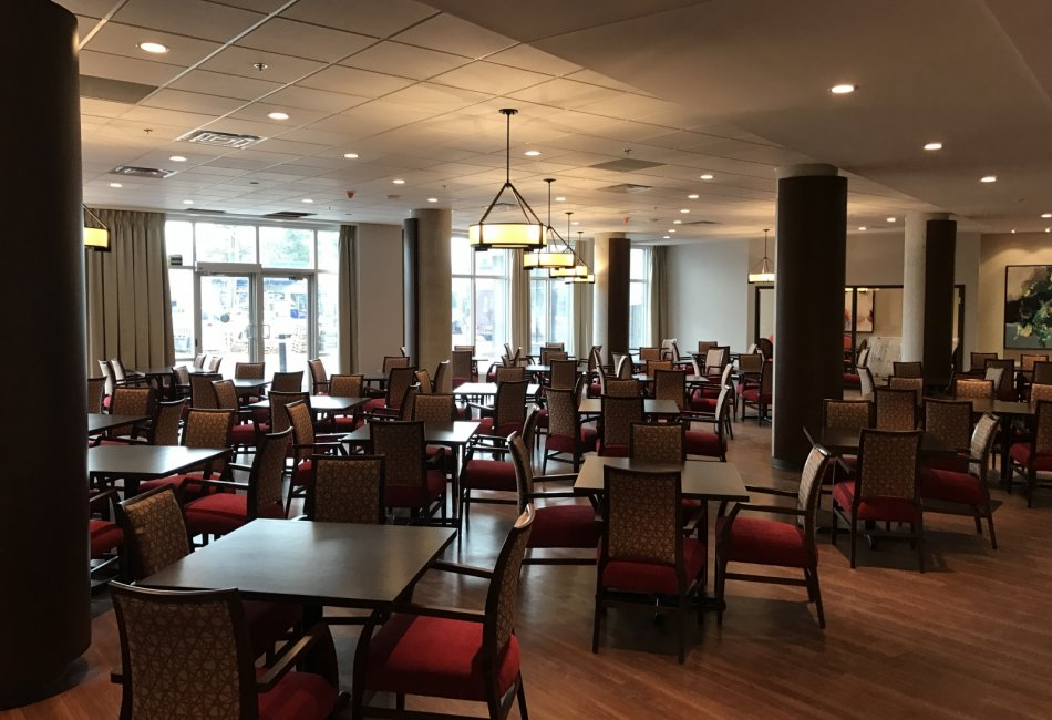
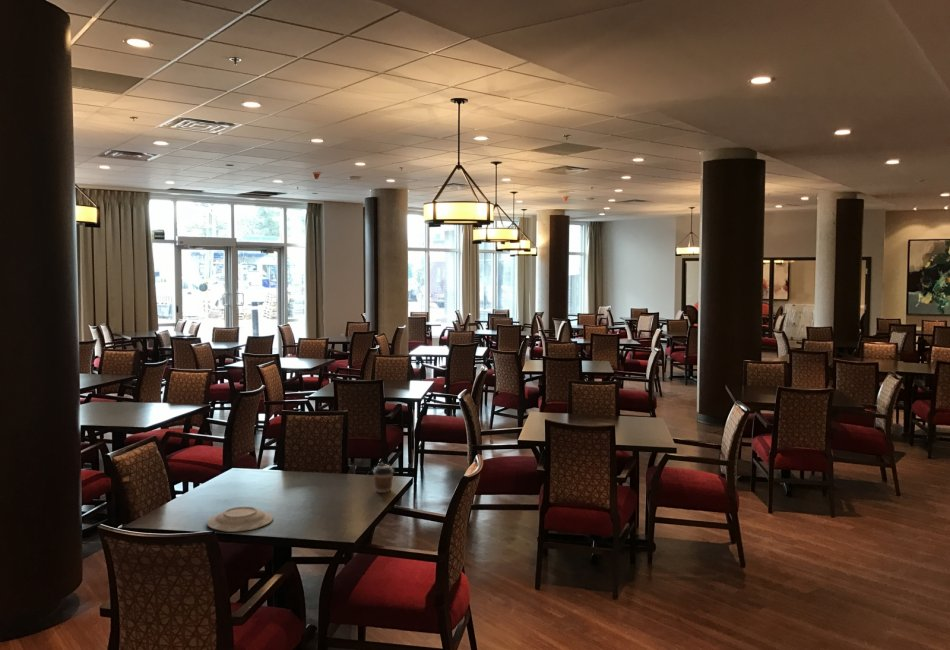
+ coffee cup (383, 477)
+ plate (240, 516)
